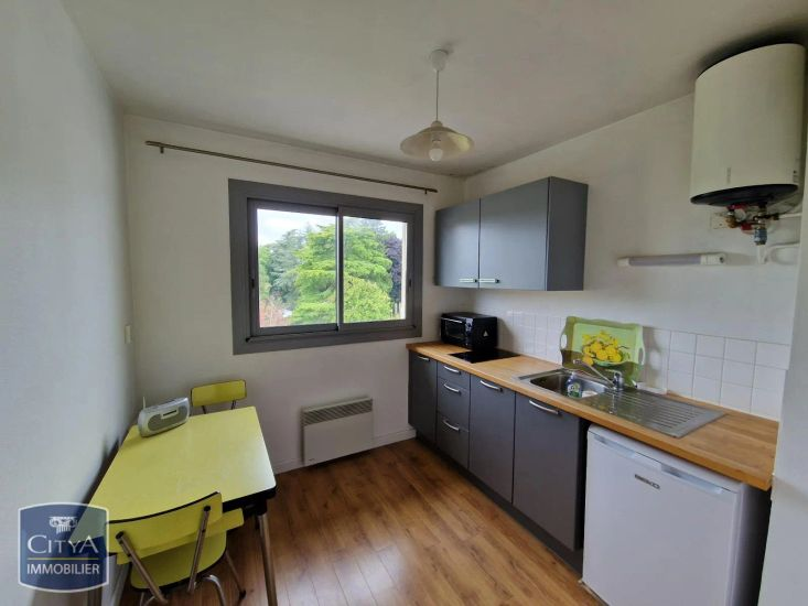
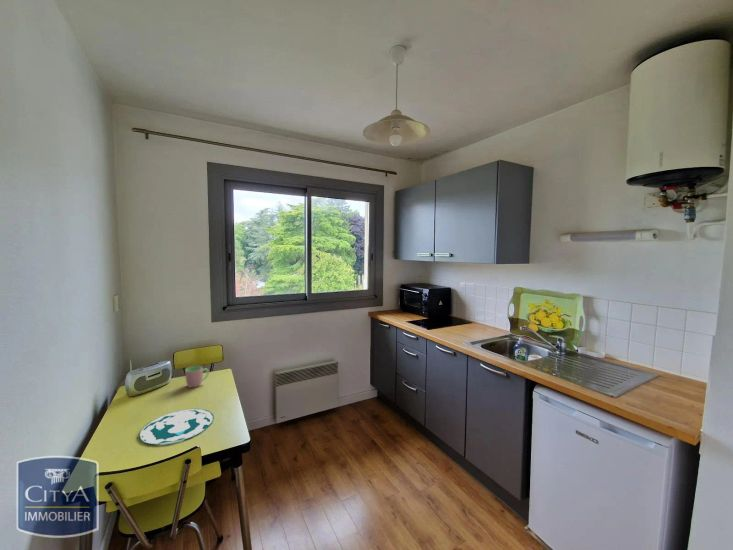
+ plate (178, 422)
+ cup (197, 376)
